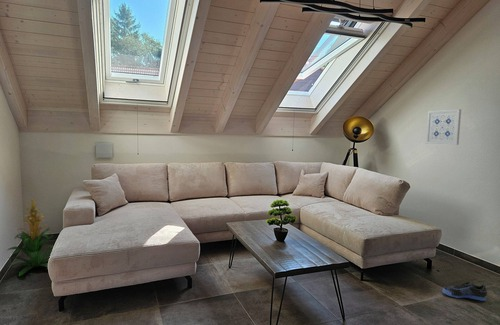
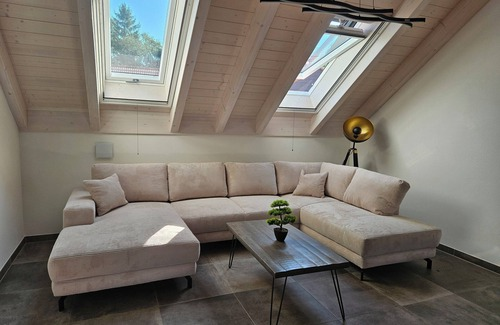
- wall art (442, 127)
- indoor plant (33, 233)
- sneaker (464, 289)
